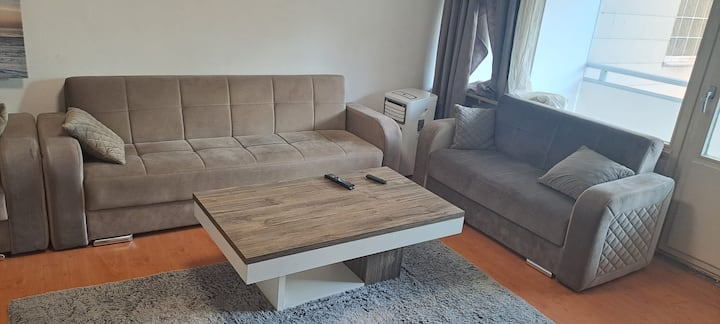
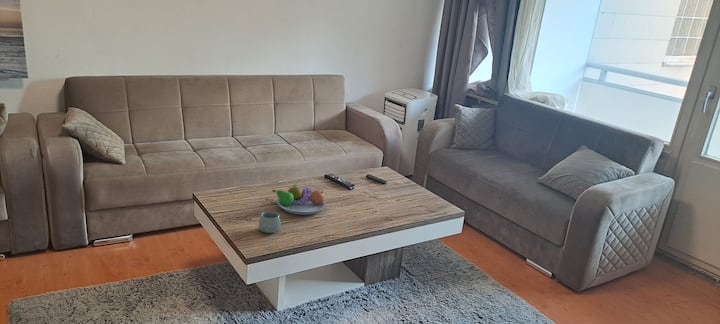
+ mug (267, 221)
+ fruit bowl (300, 197)
